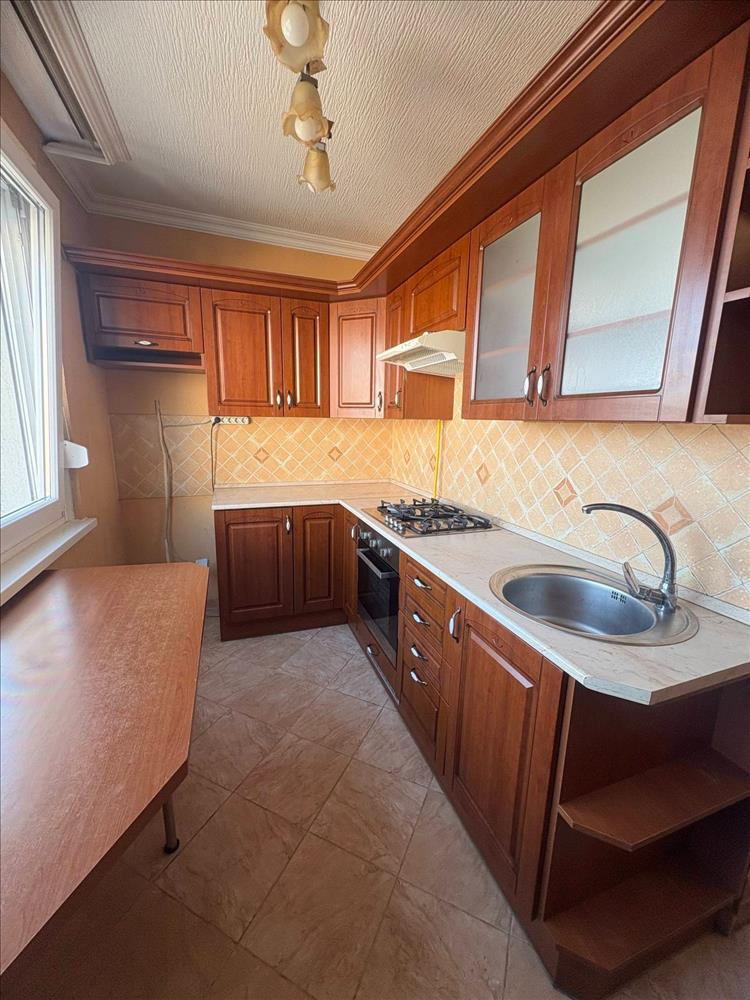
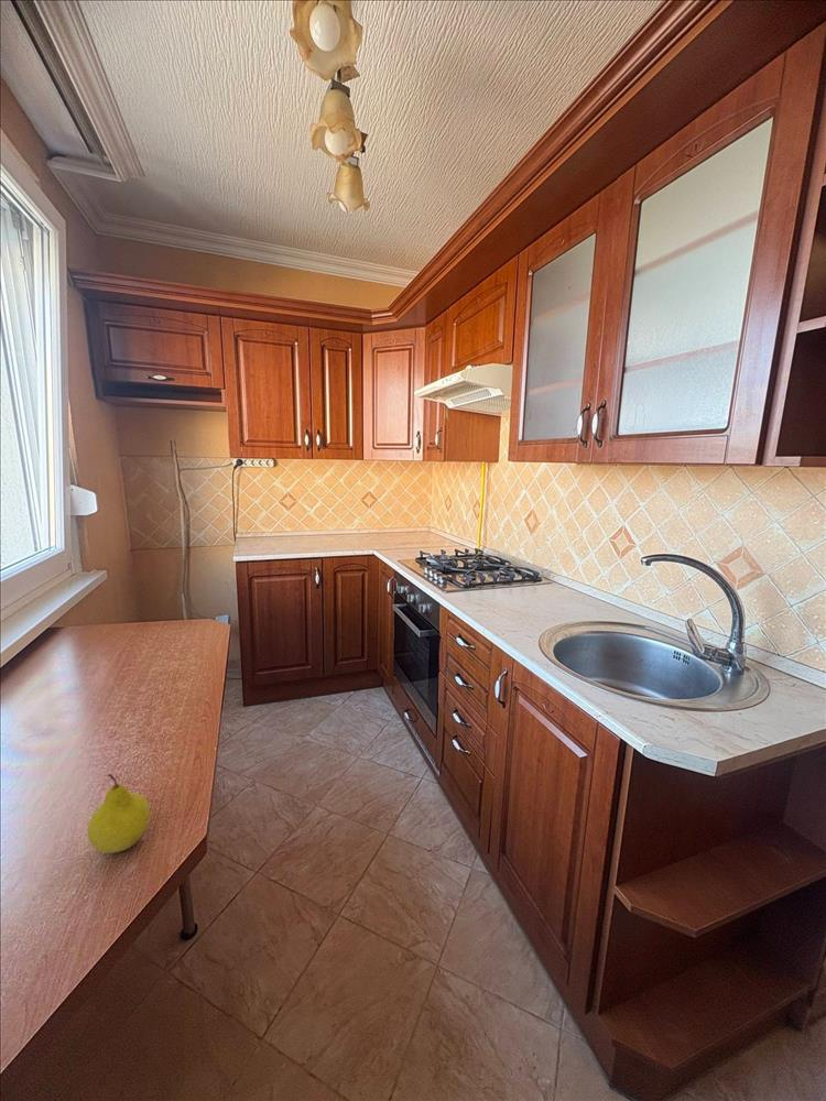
+ fruit (119, 805)
